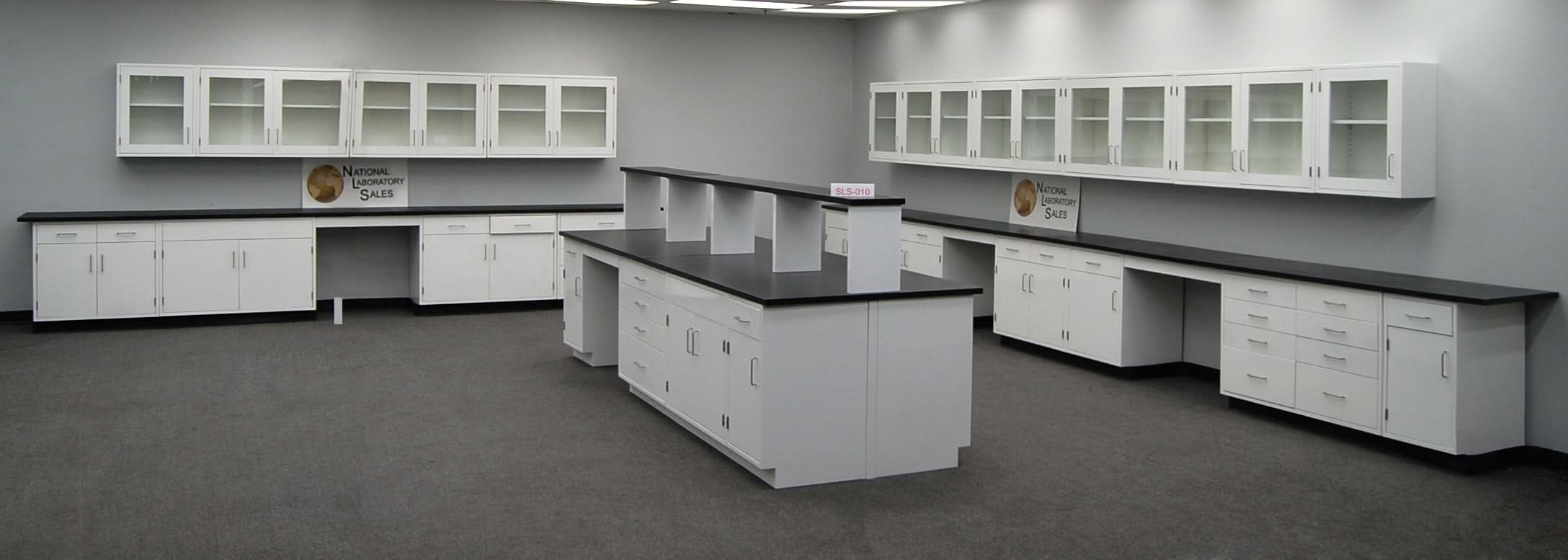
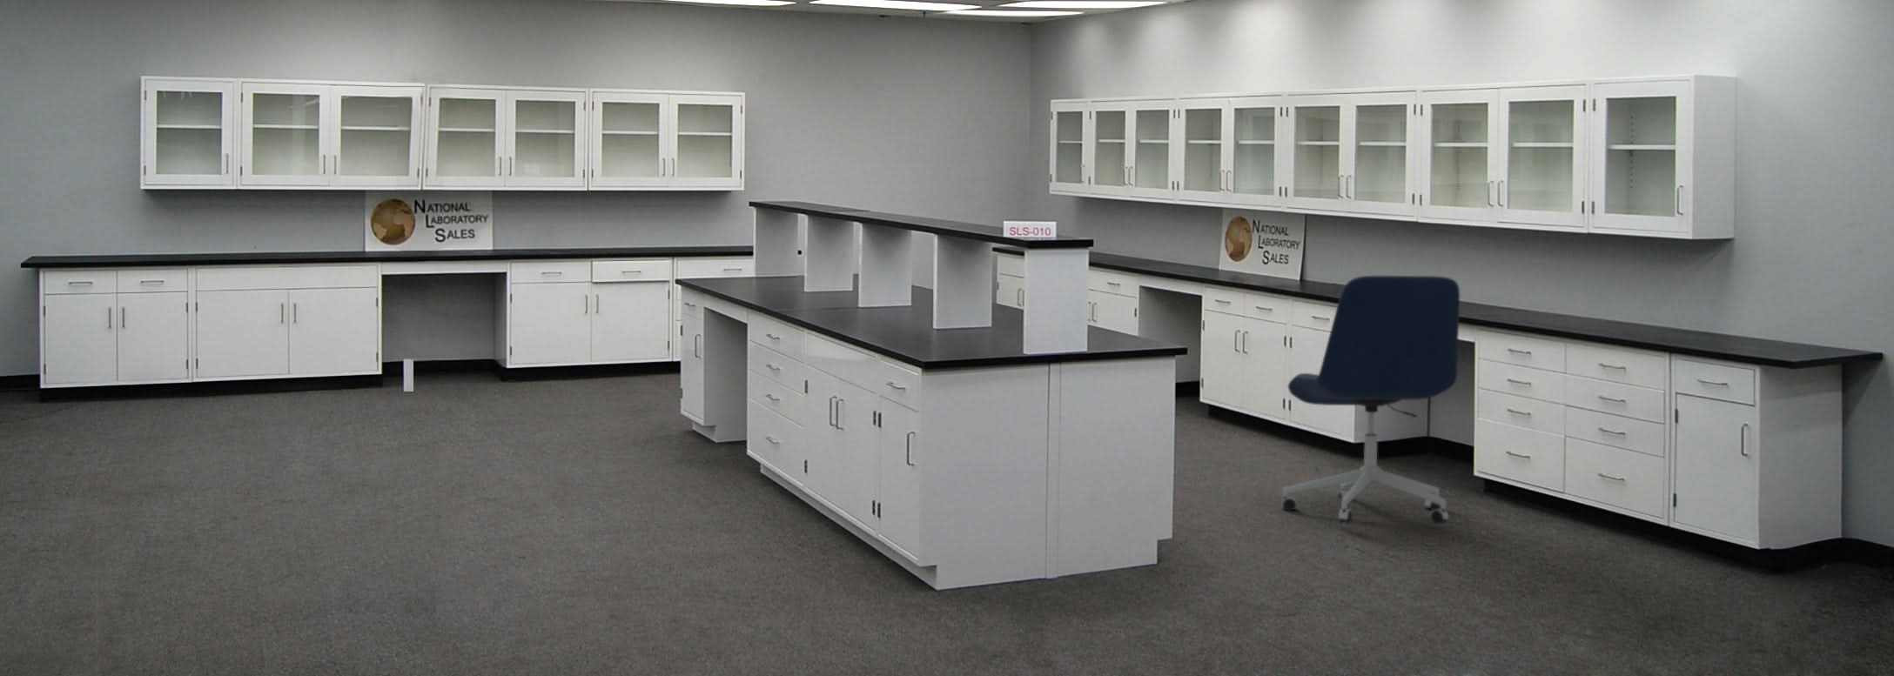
+ office chair (1372, 396)
